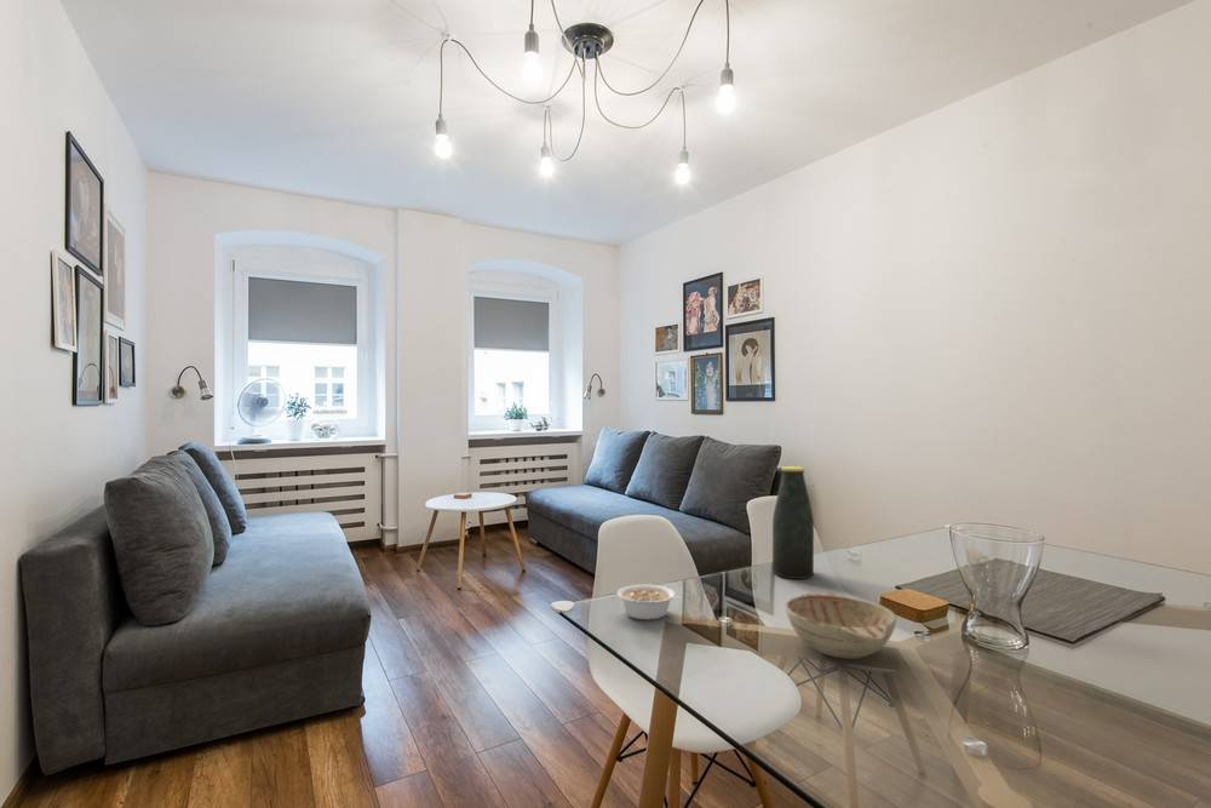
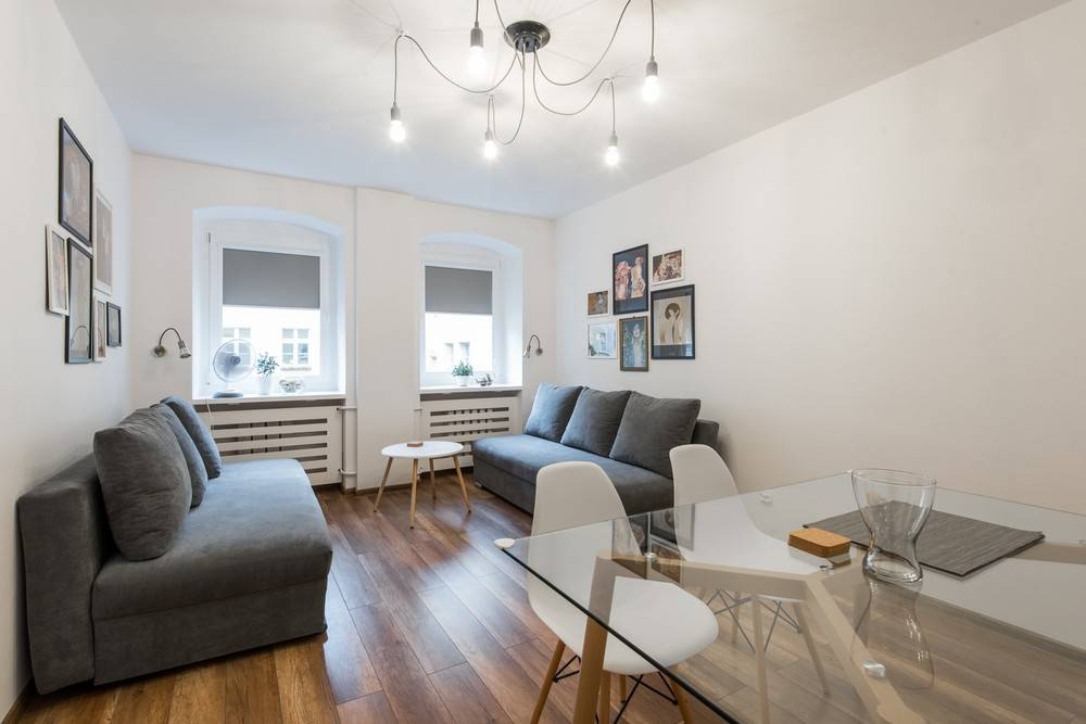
- legume (648, 601)
- bottle (792, 520)
- decorative bowl (838, 628)
